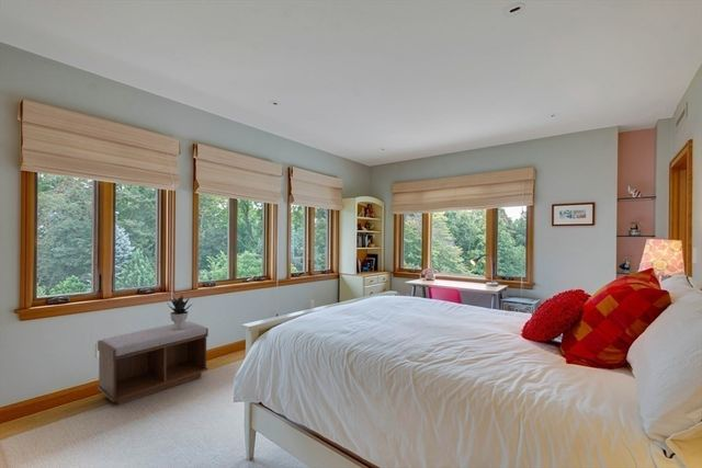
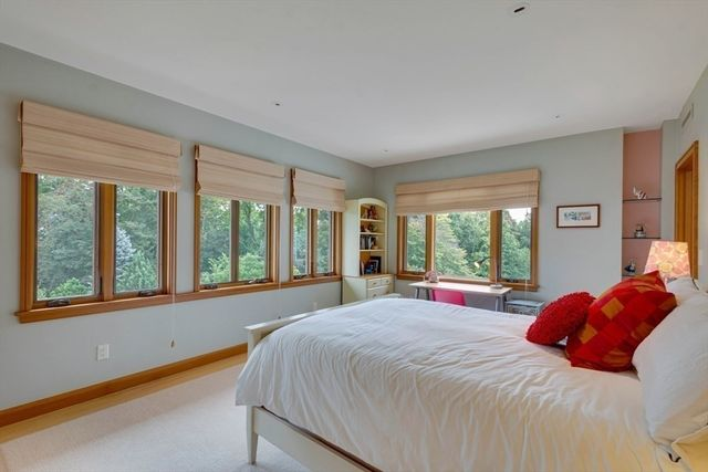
- bench (156, 357)
- potted plant (178, 310)
